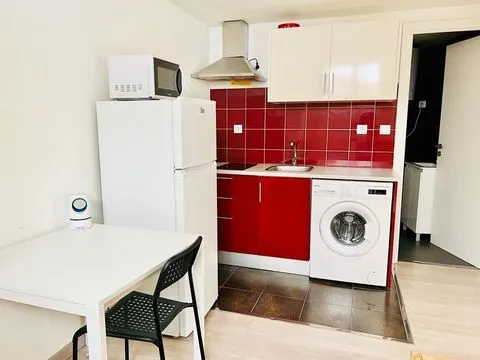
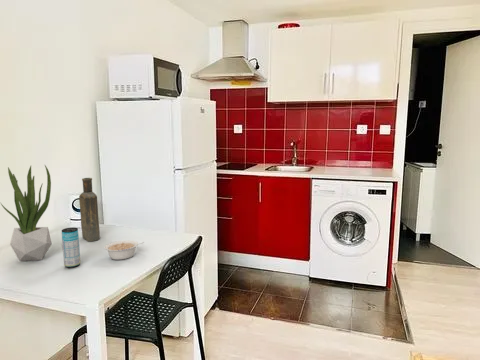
+ bottle (88, 208)
+ beverage can (71, 247)
+ potted plant (31, 212)
+ legume (123, 249)
